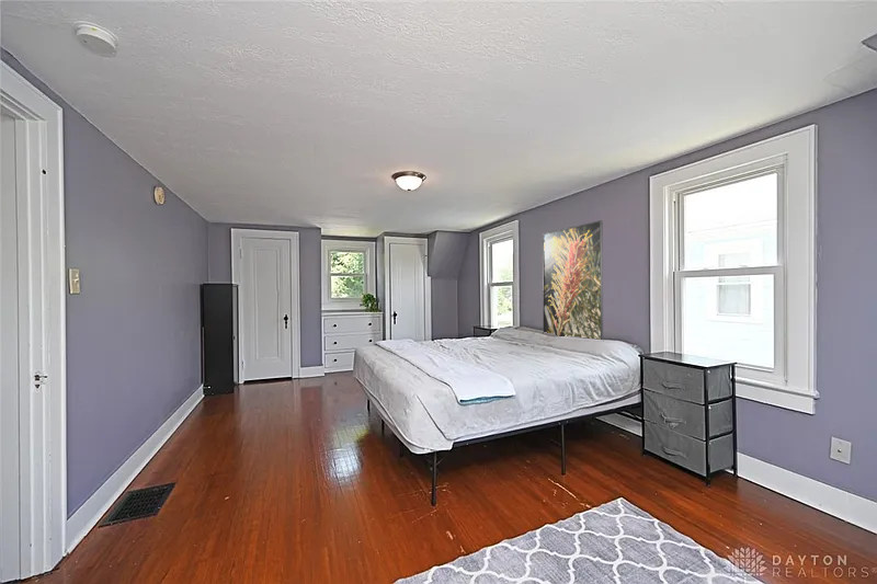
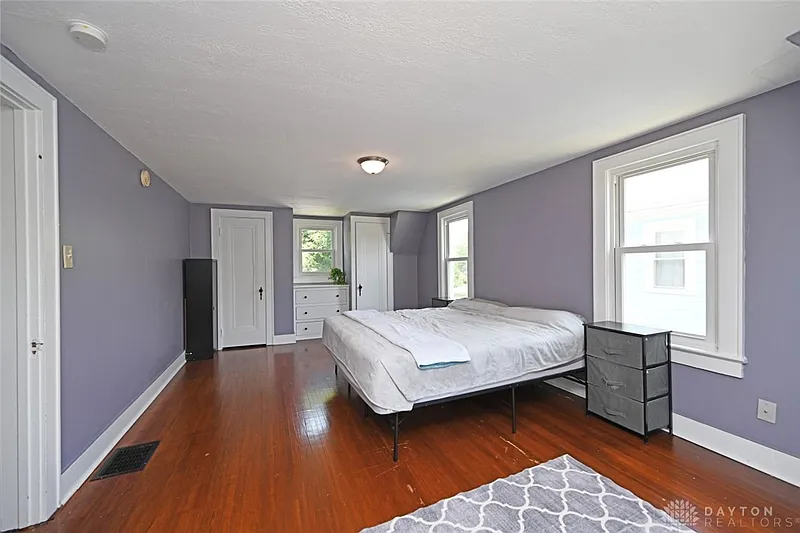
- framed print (569, 285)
